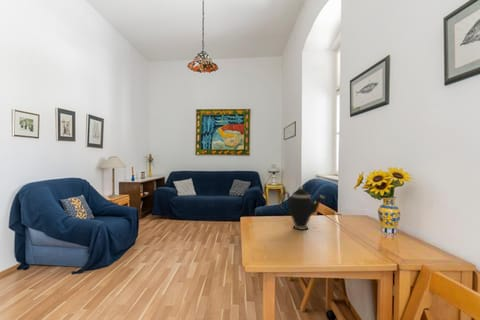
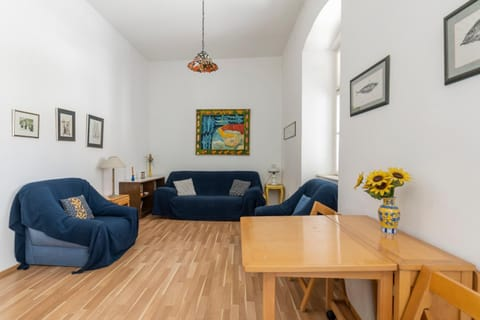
- teapot (301, 206)
